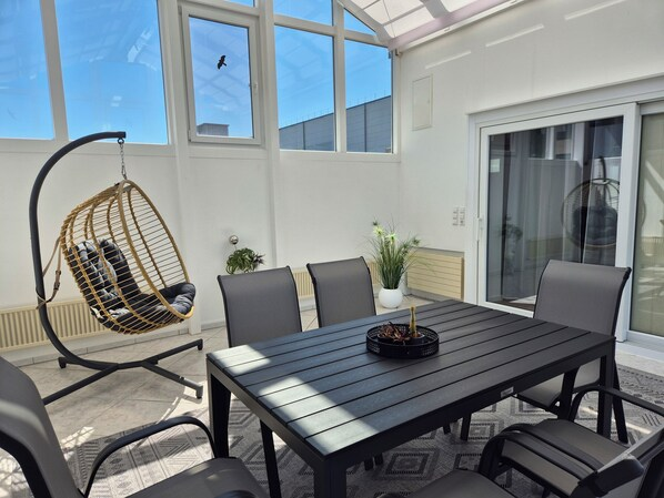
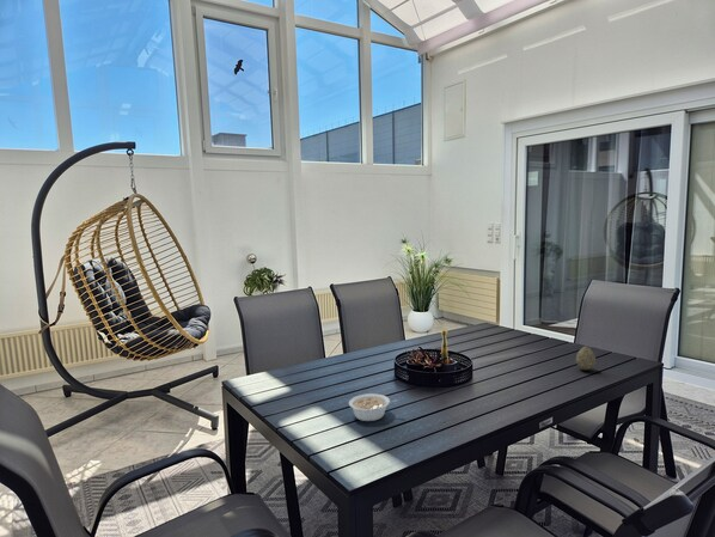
+ decorative egg (585, 358)
+ legume (371, 407)
